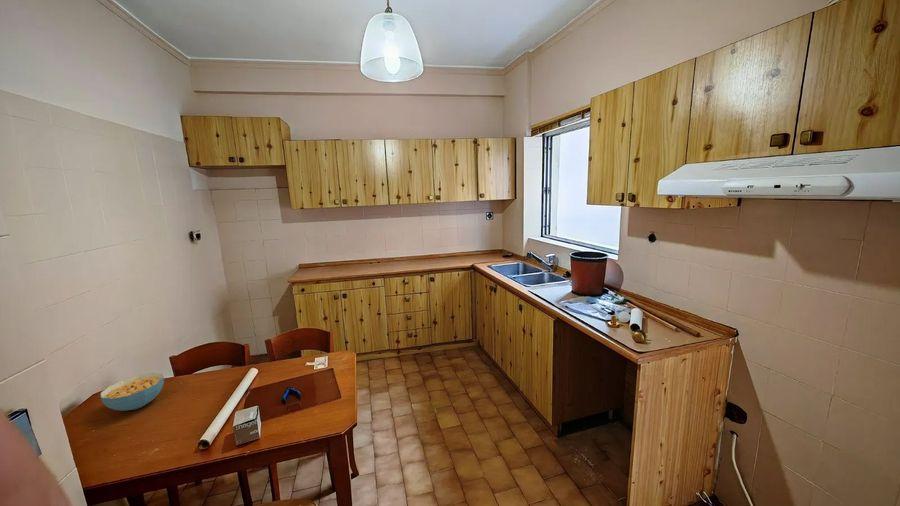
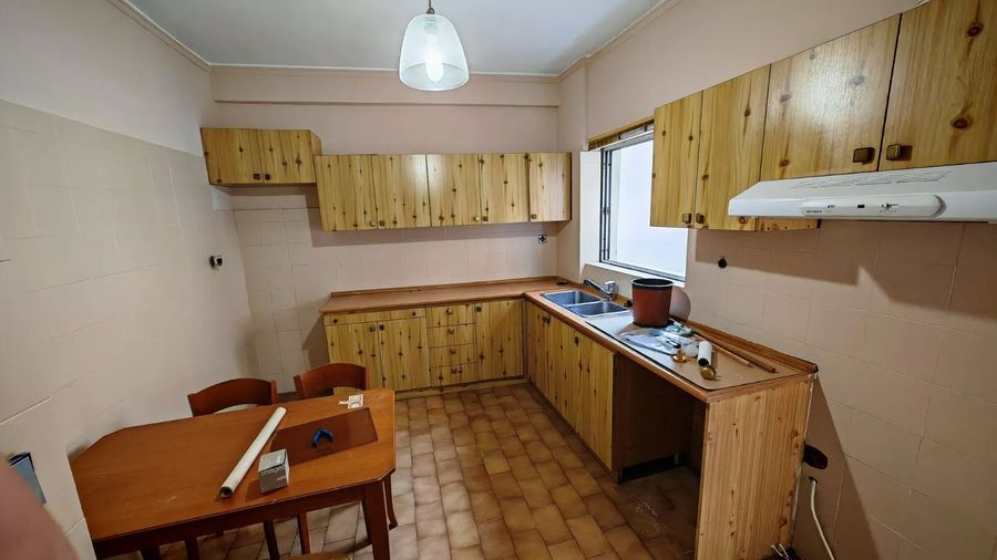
- cereal bowl (135, 395)
